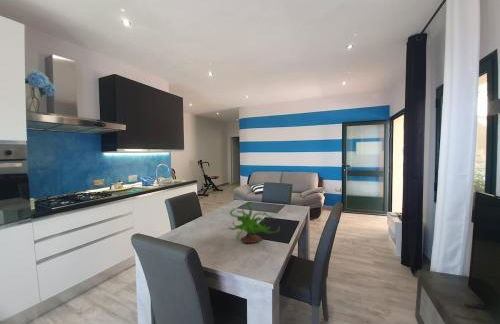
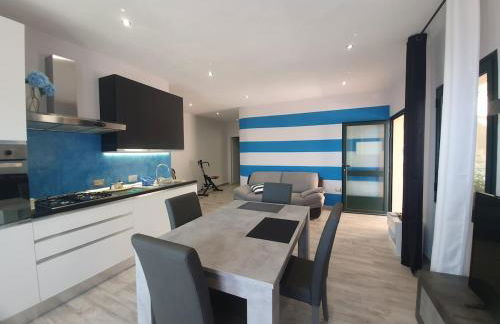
- plant (254, 222)
